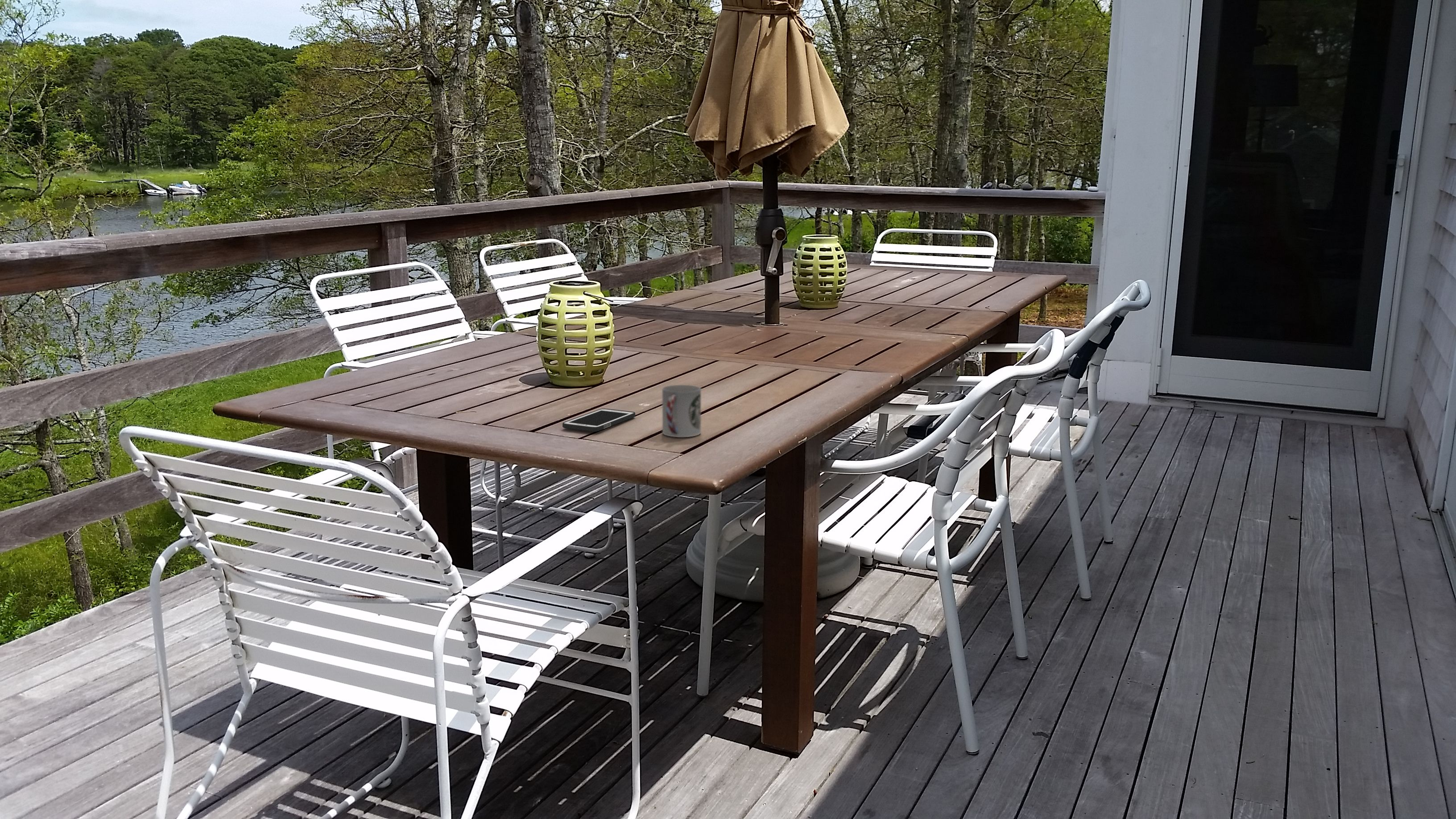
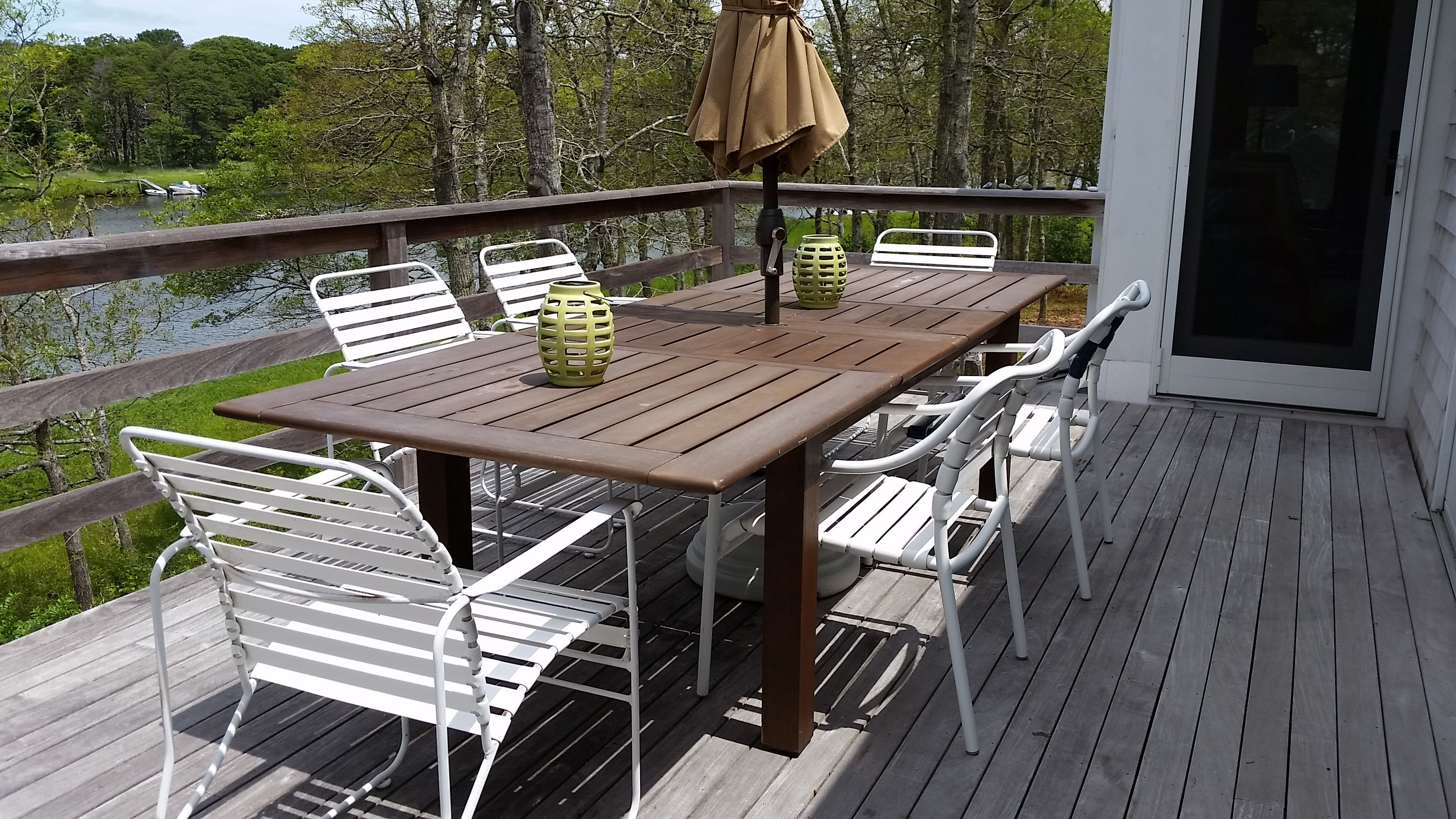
- cell phone (600, 420)
- cup (678, 412)
